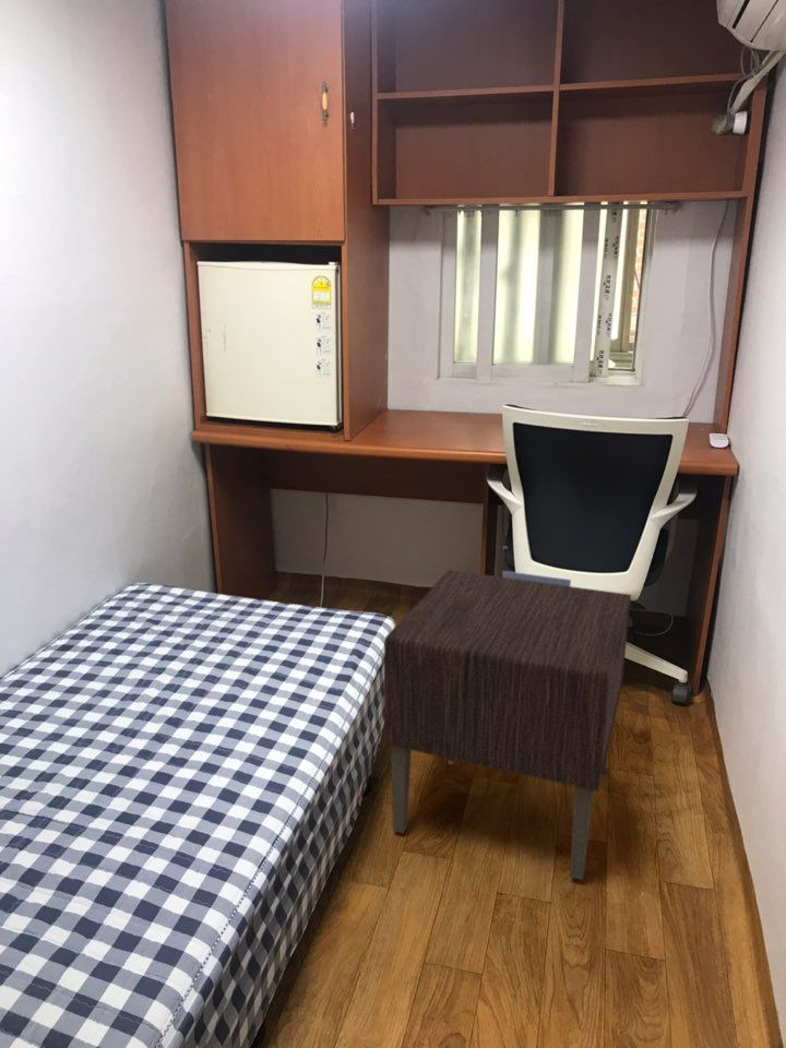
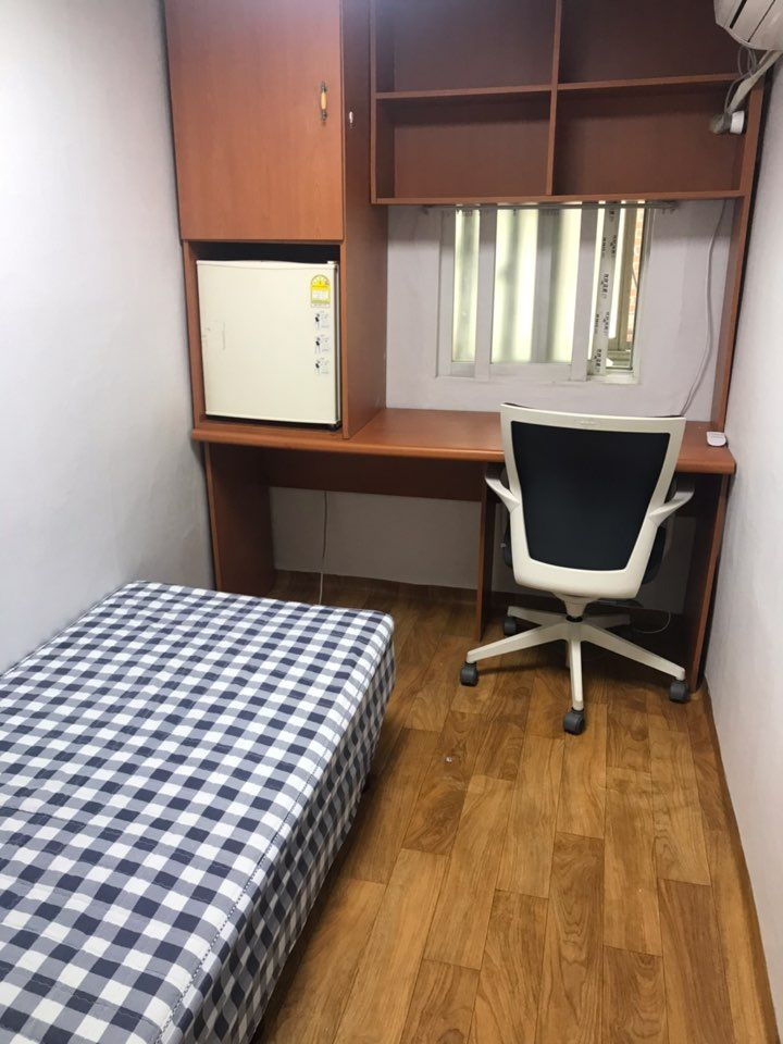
- nightstand (513, 705)
